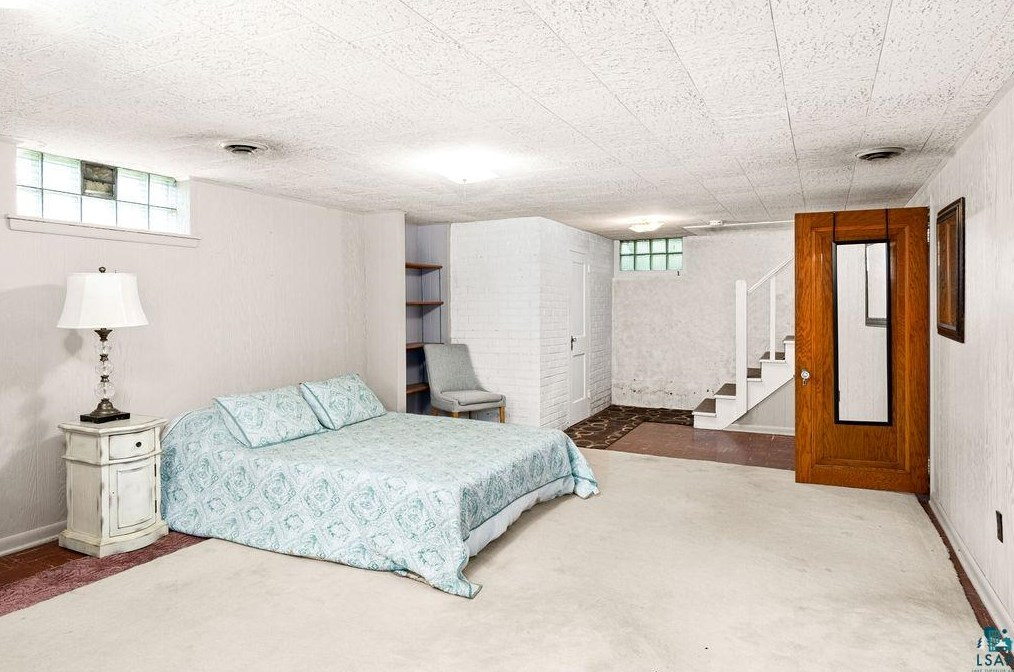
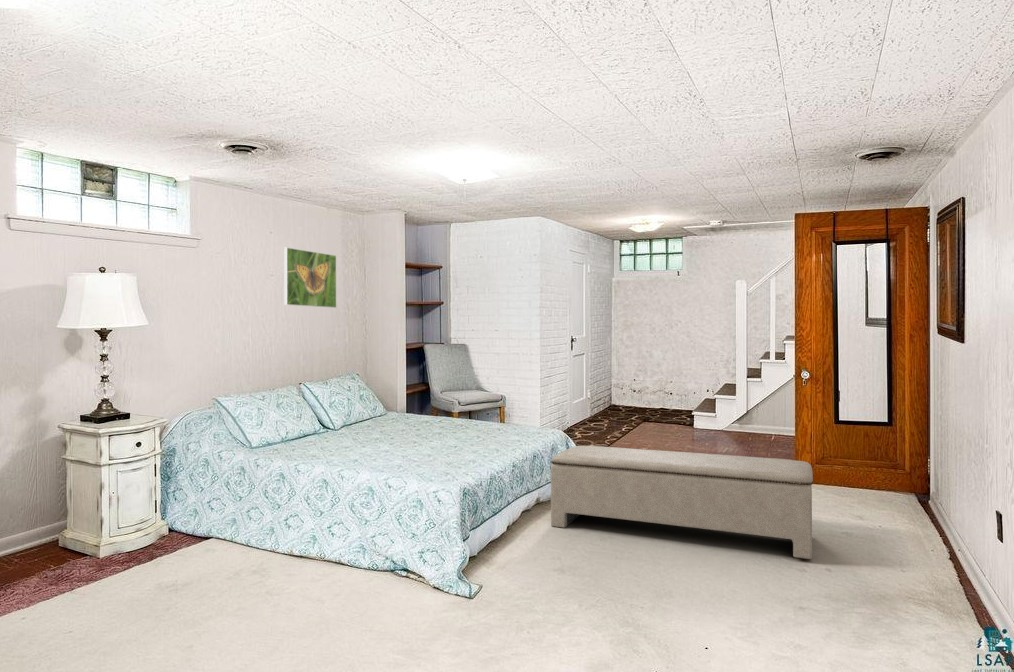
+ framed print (311, 279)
+ bench (677, 493)
